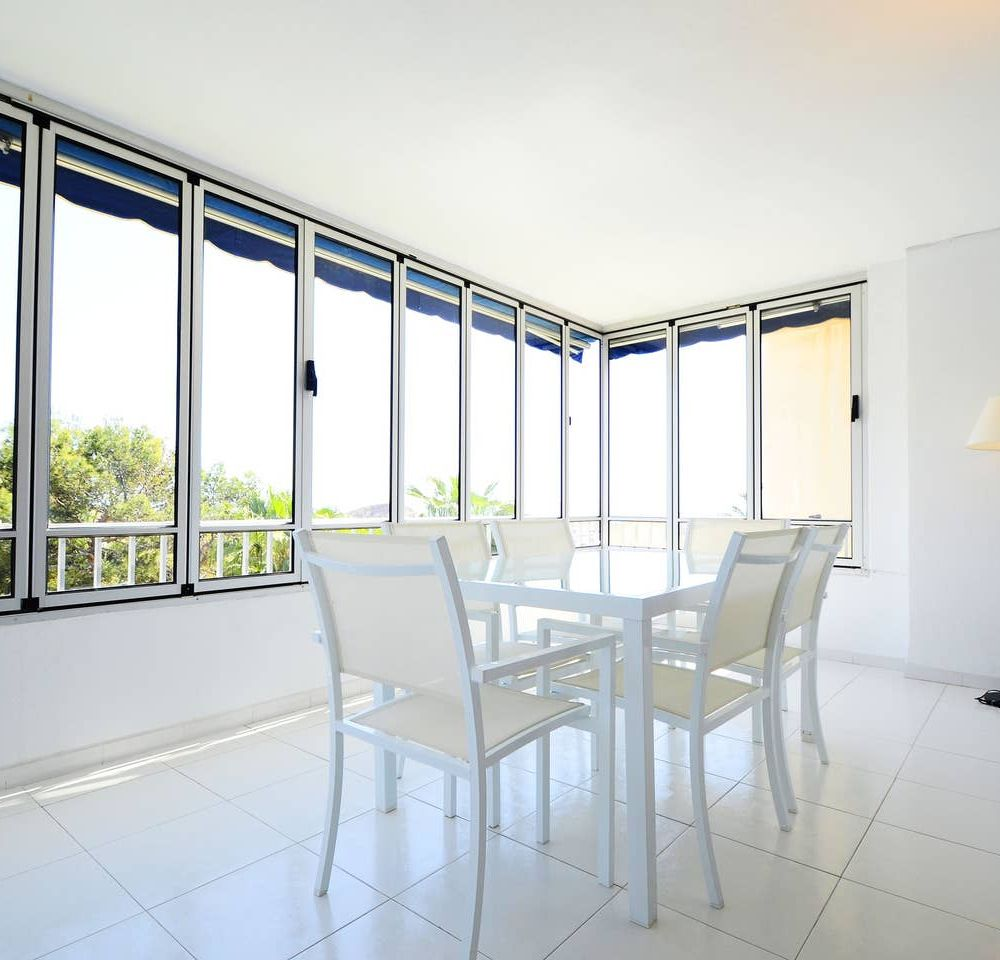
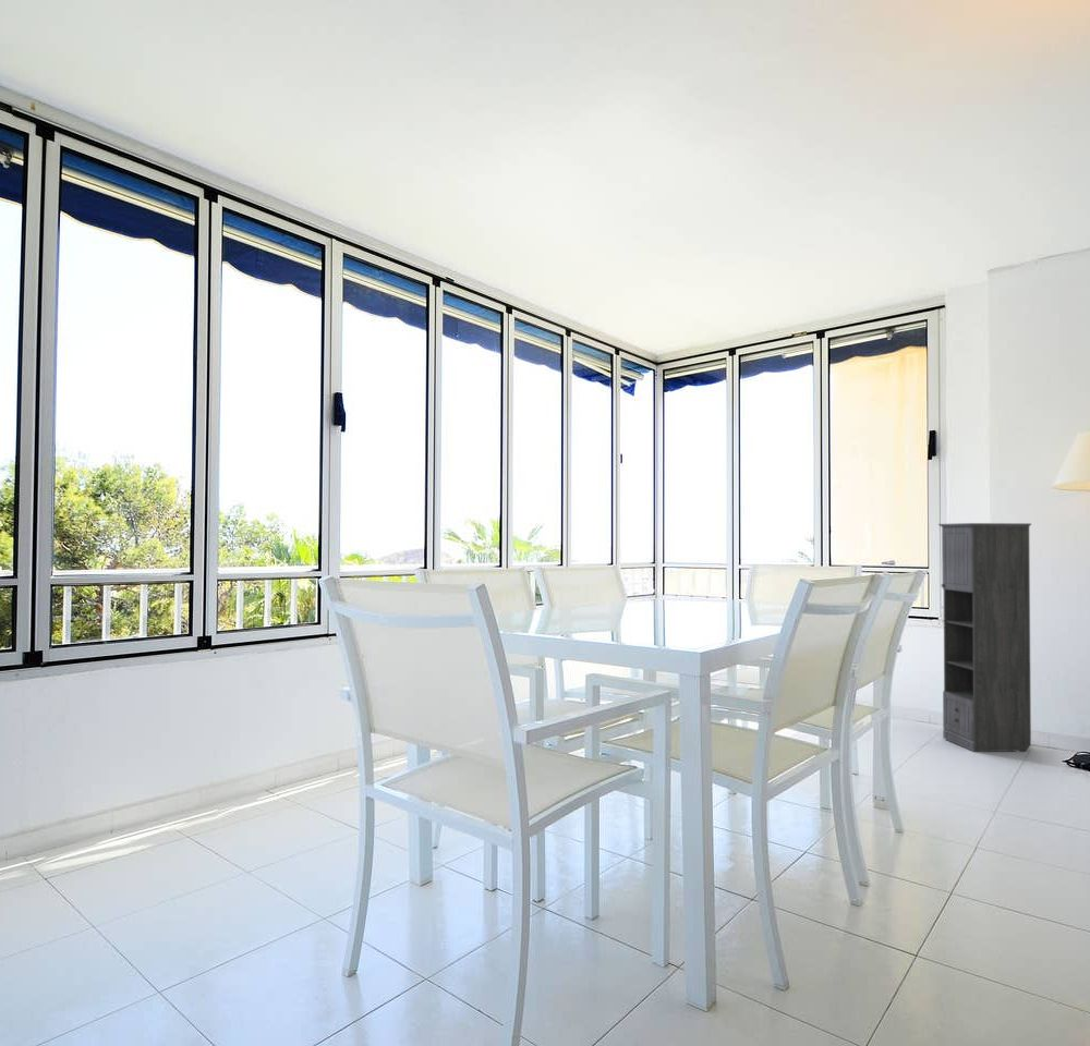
+ storage cabinet (983, 633)
